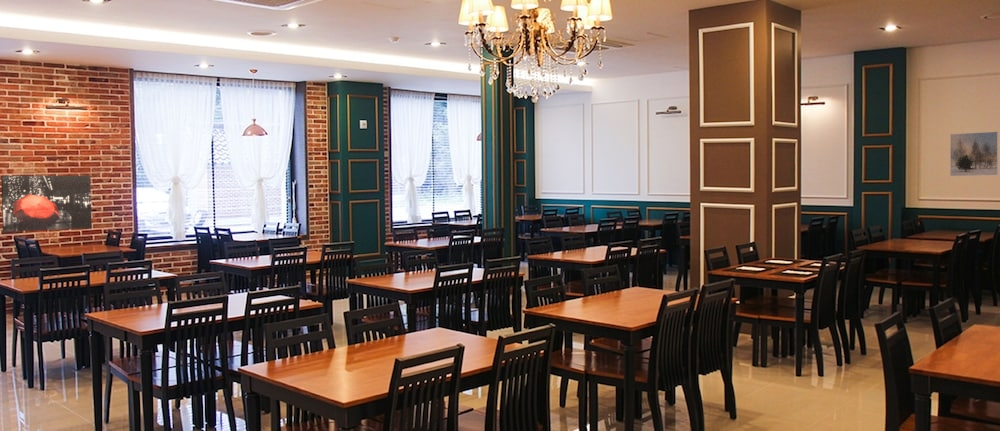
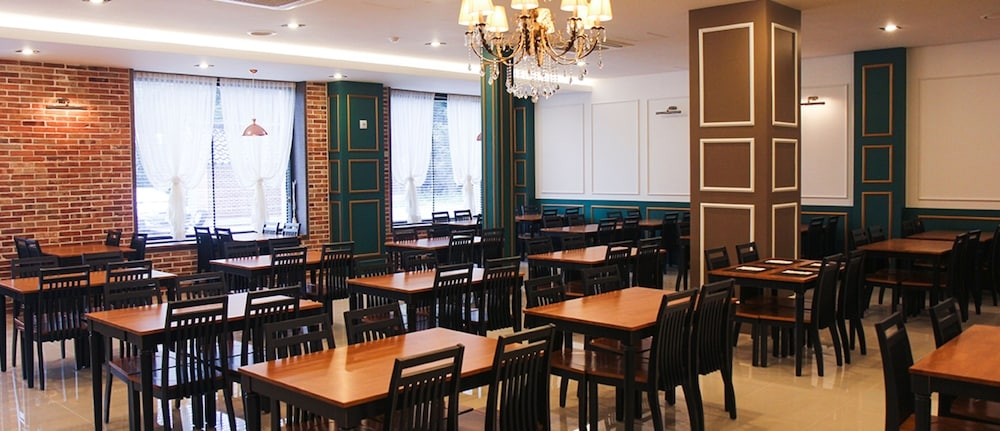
- wall art (47, 202)
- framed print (973, 154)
